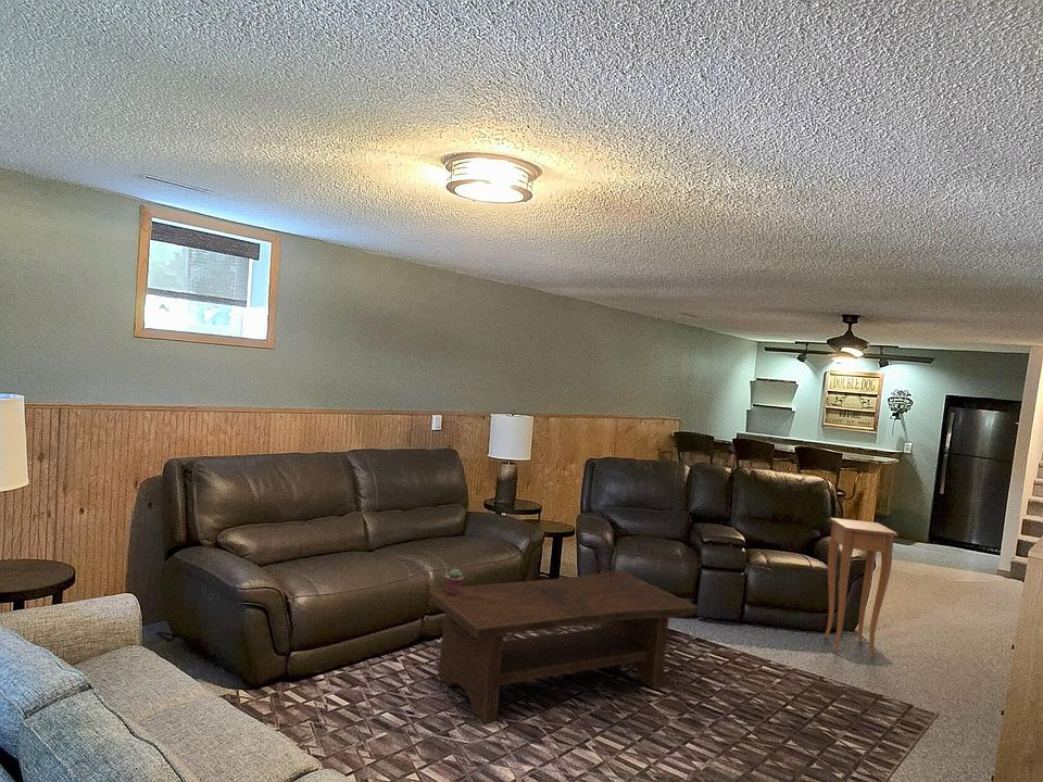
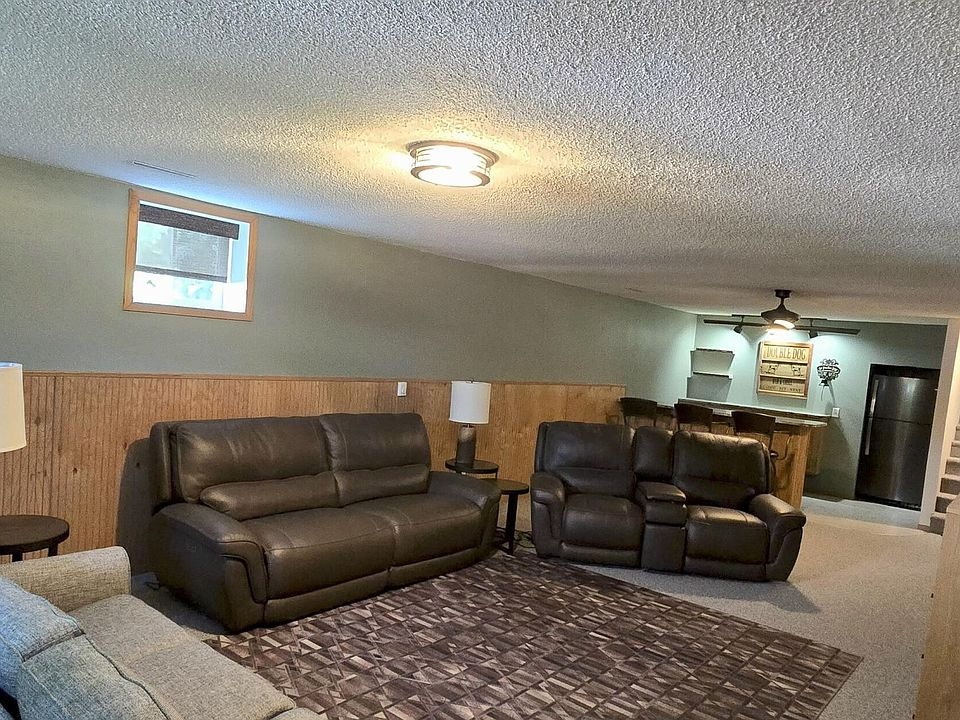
- side table (863, 585)
- potted succulent (453, 580)
- coffee table (558, 640)
